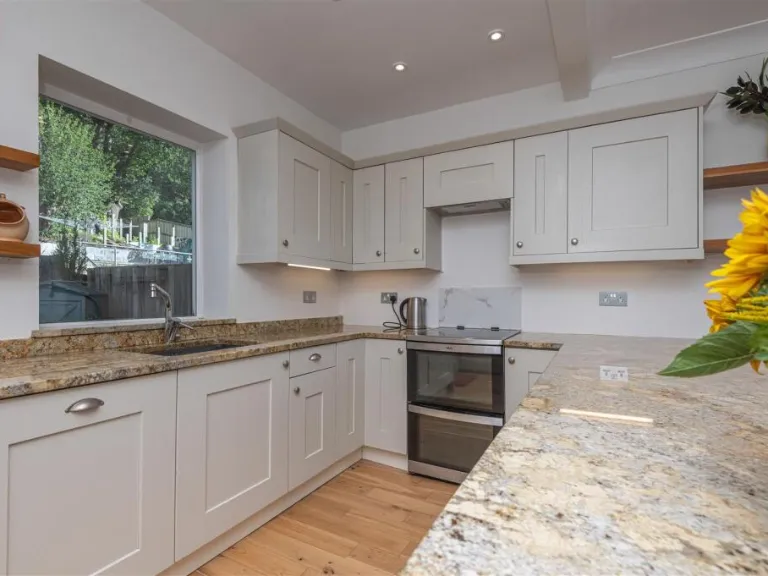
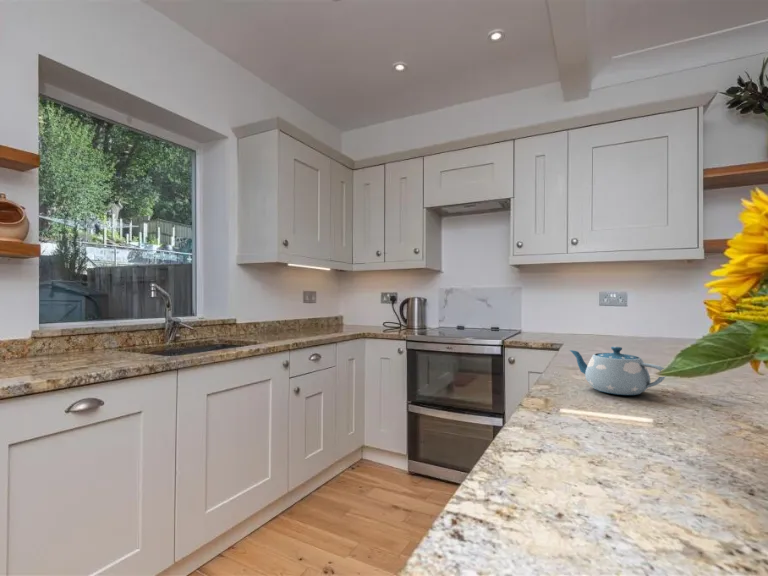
+ chinaware (613, 368)
